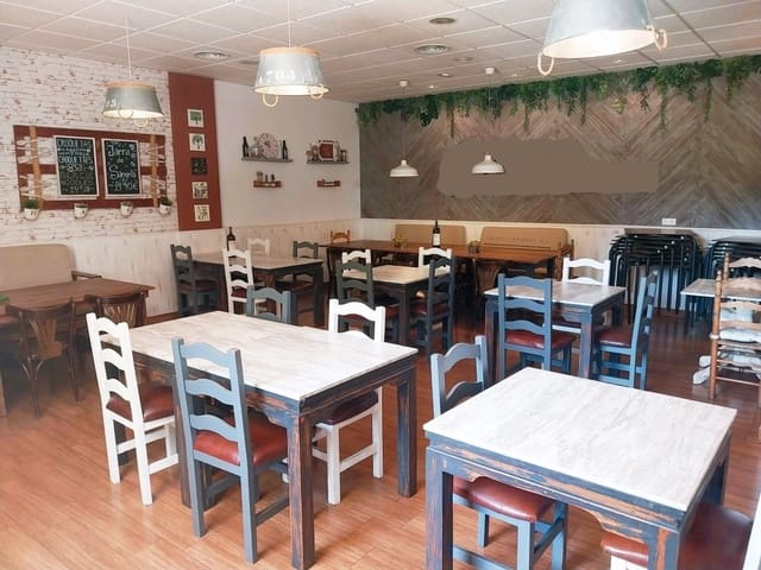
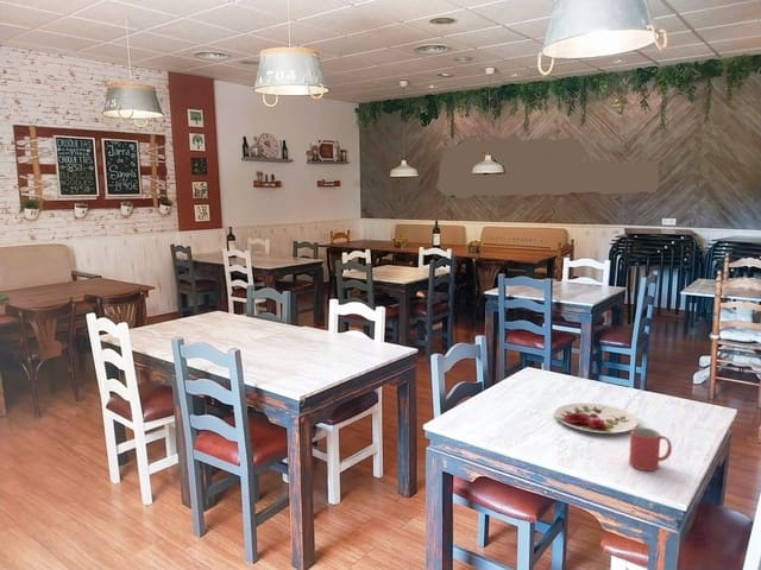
+ mug (650, 448)
+ plate (595, 416)
